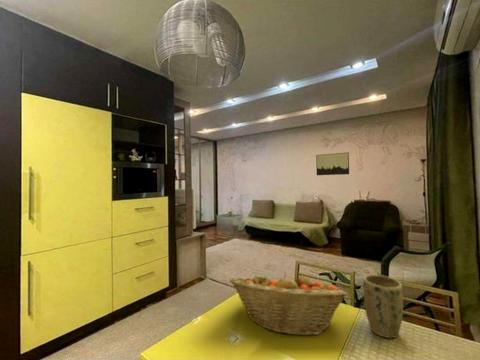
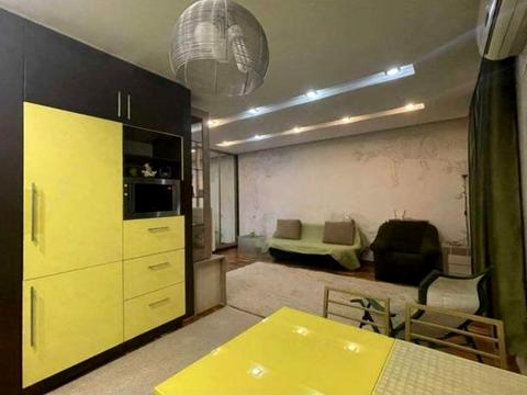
- fruit basket (285, 294)
- wall art (332, 164)
- plant pot (382, 305)
